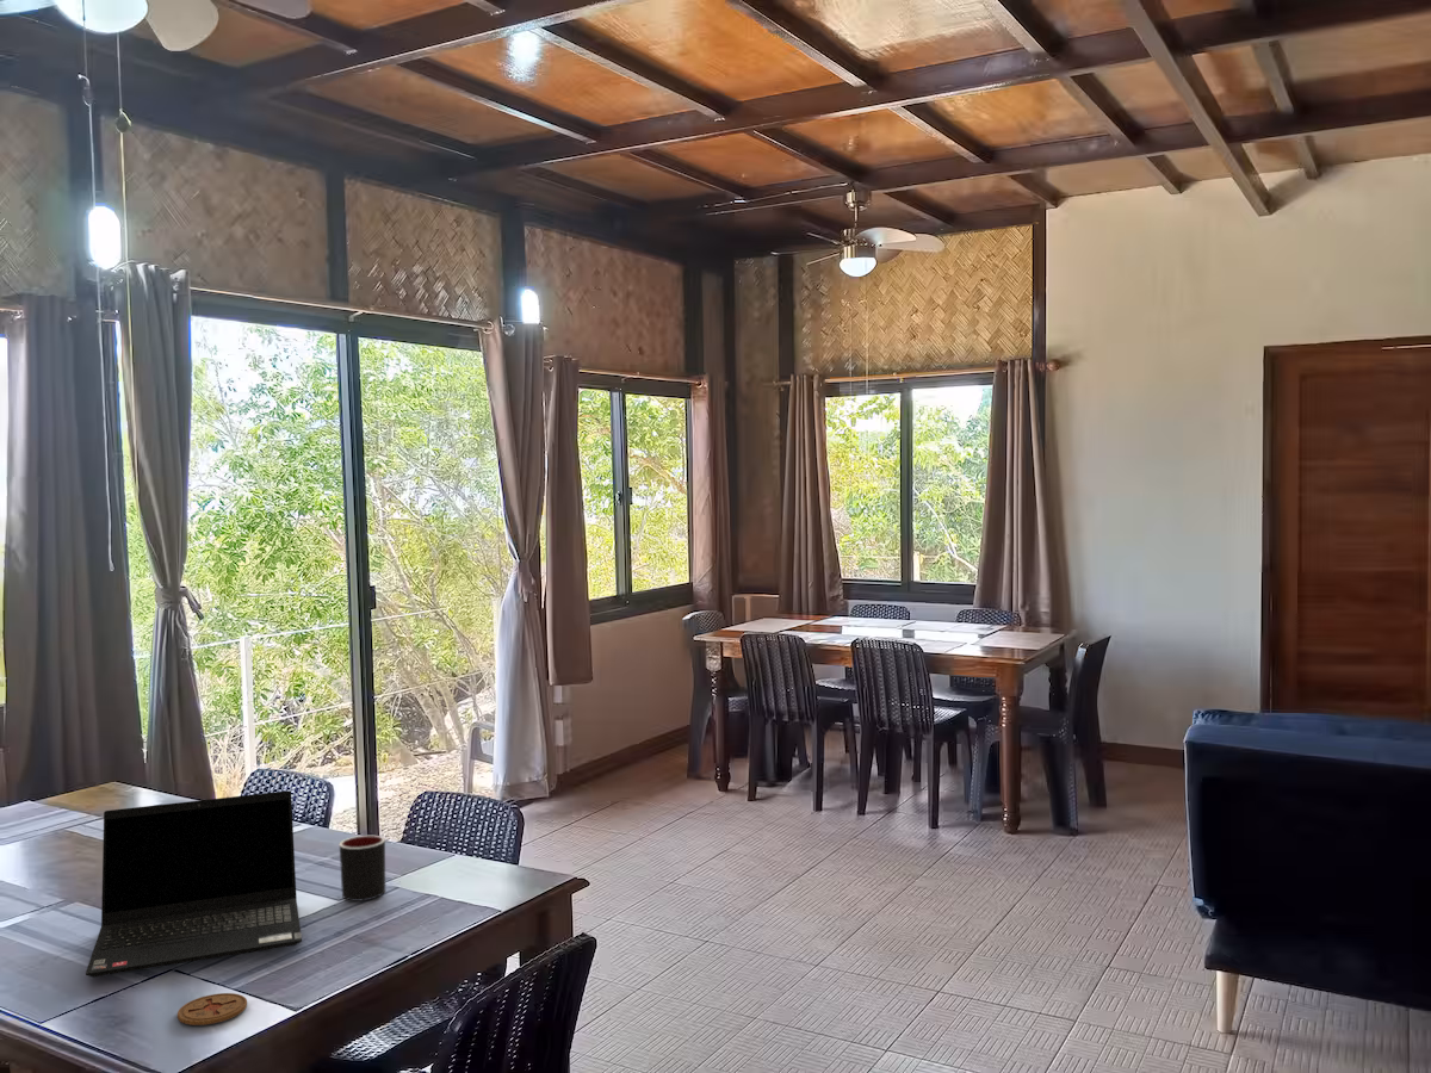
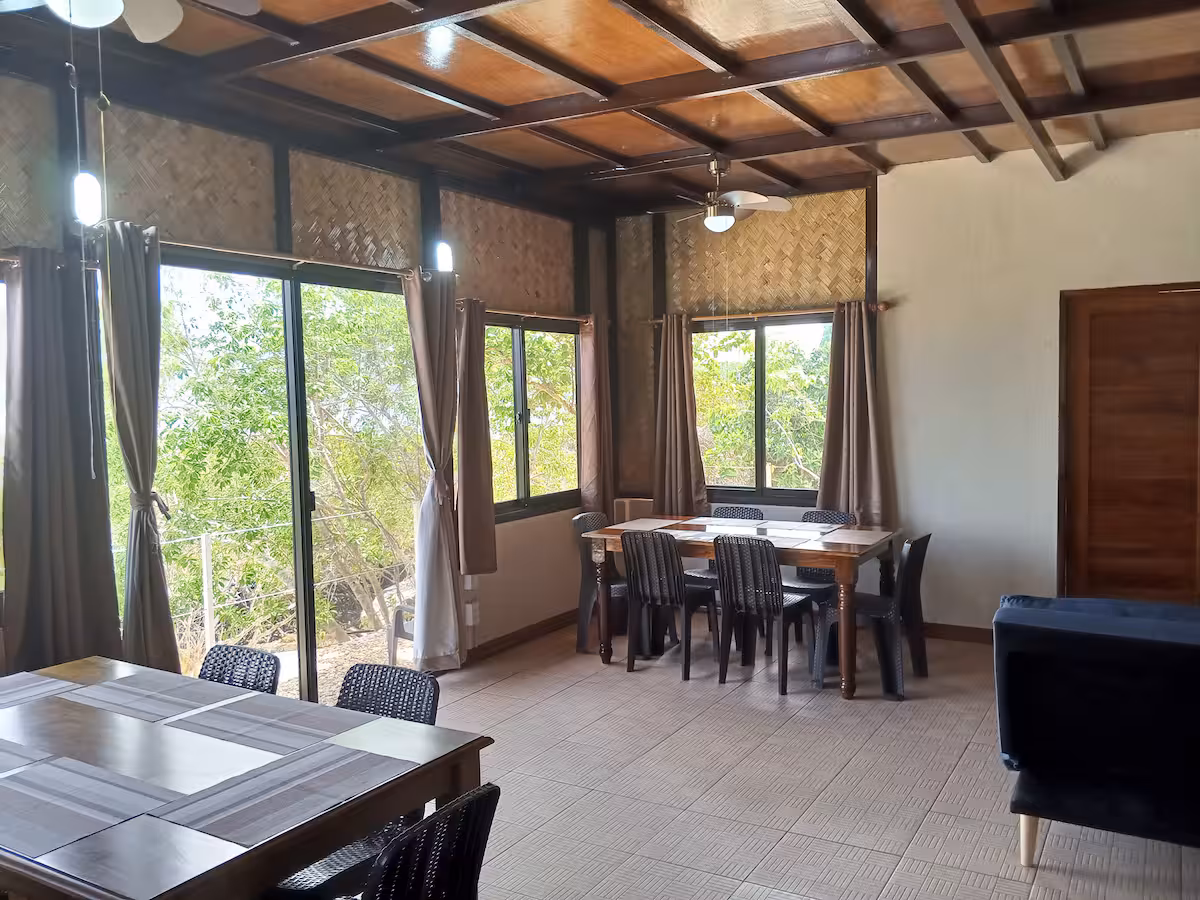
- coaster (212, 1009)
- mug (360, 866)
- laptop computer (198, 876)
